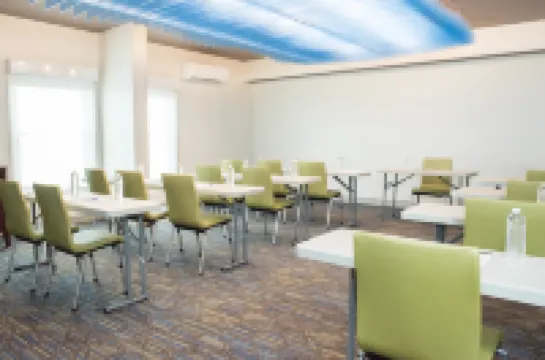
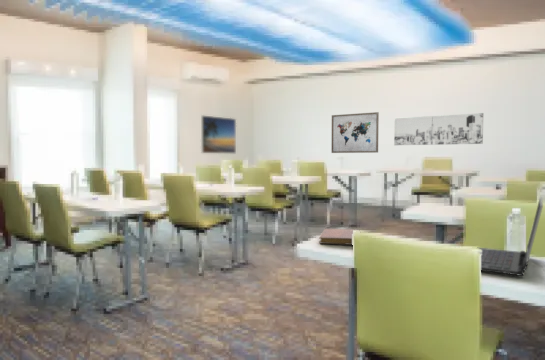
+ wall art (436, 130)
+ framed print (219, 135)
+ notebook (340, 236)
+ laptop computer (496, 249)
+ wall art (354, 133)
